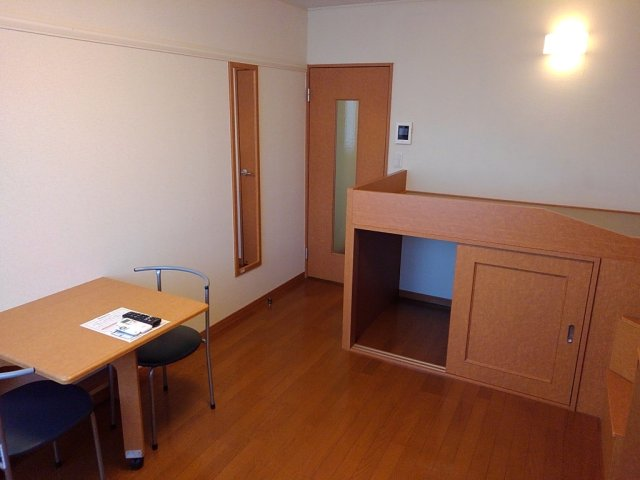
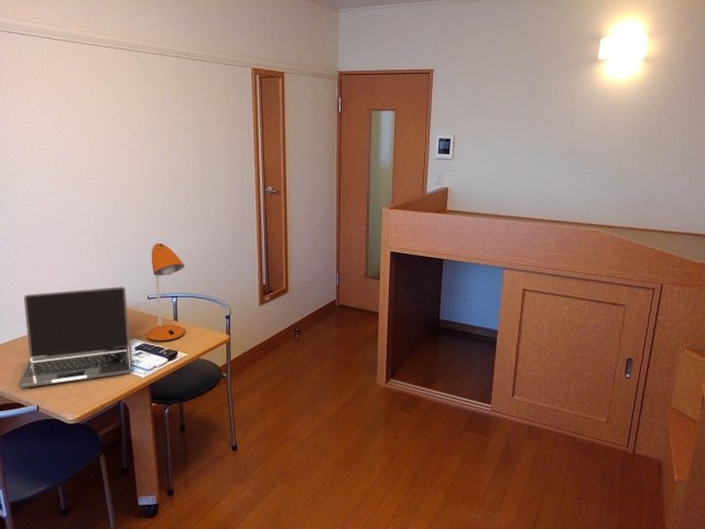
+ desk lamp (159, 291)
+ laptop (76, 333)
